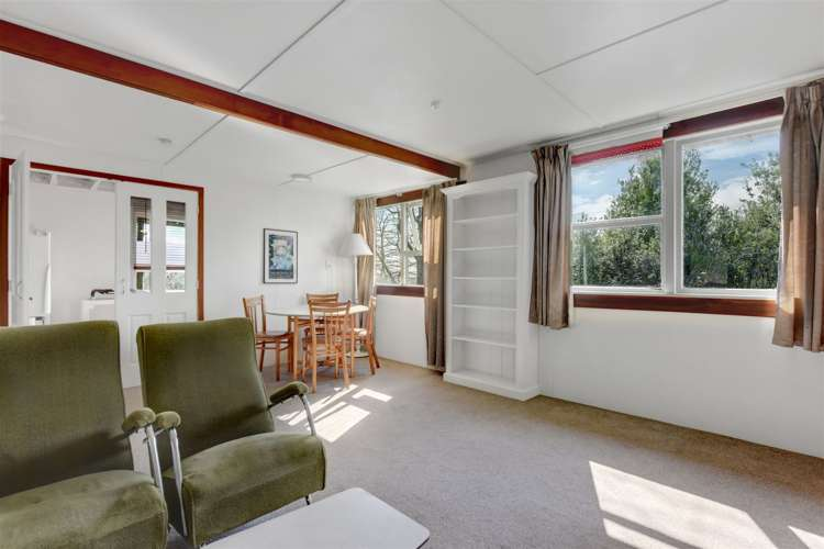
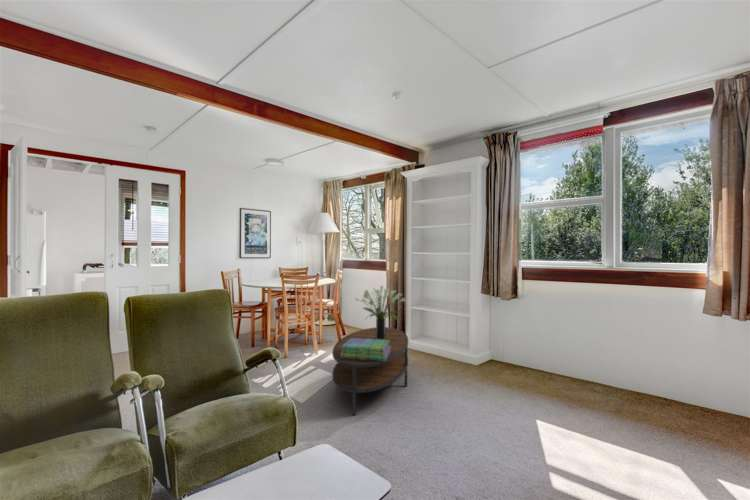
+ stack of books (366, 348)
+ potted plant (379, 312)
+ coffee table (372, 362)
